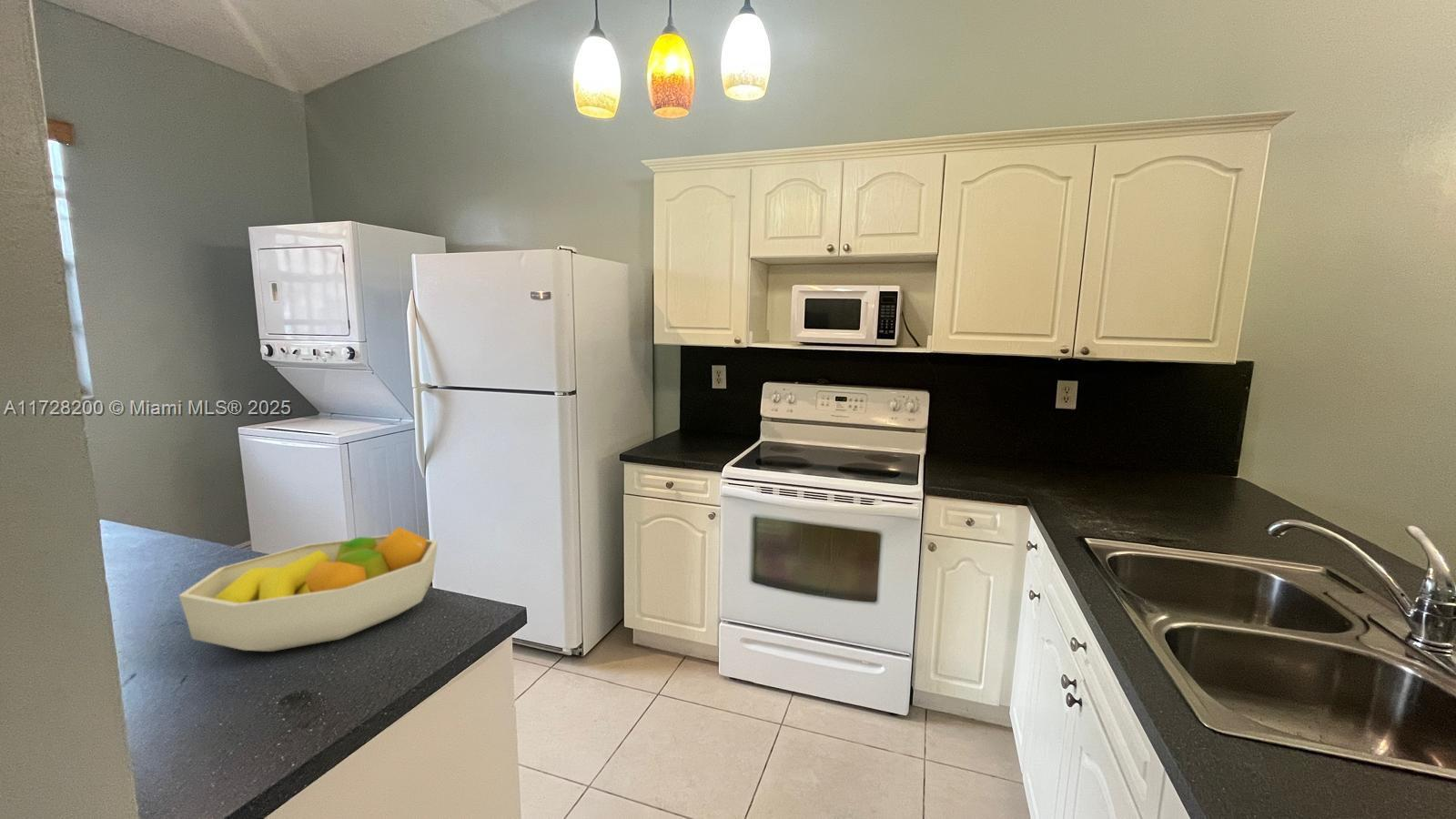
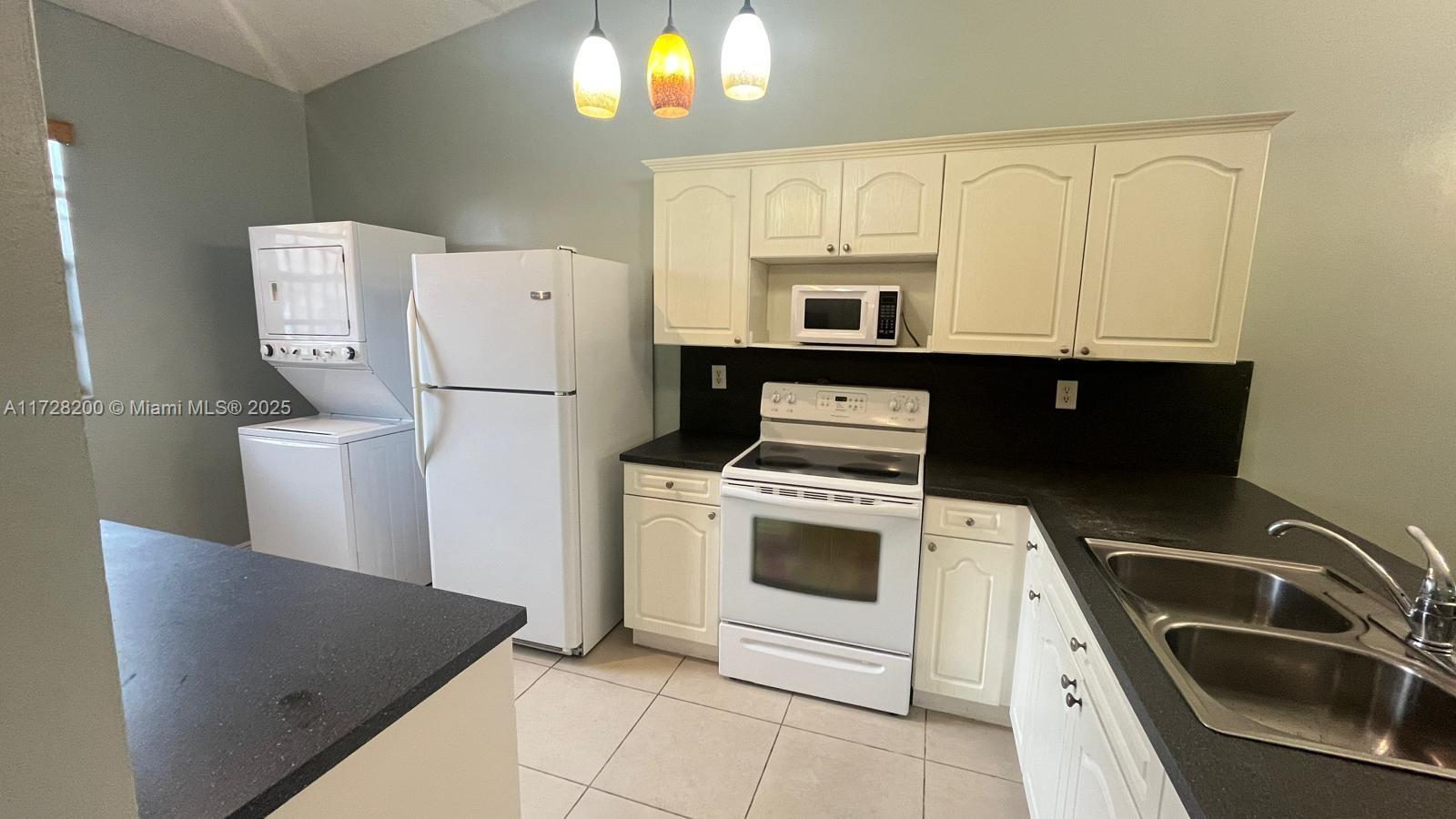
- fruit bowl (326, 579)
